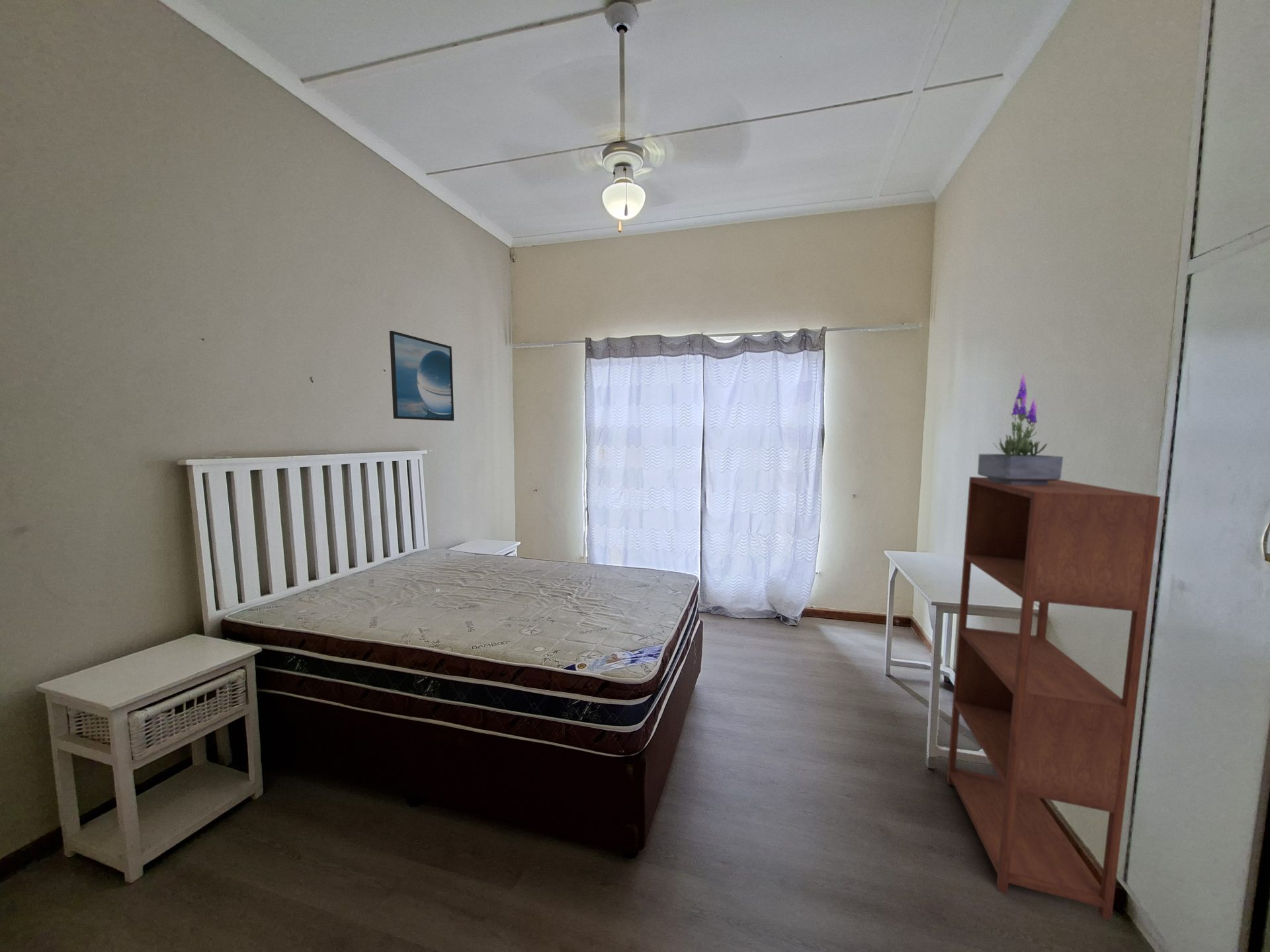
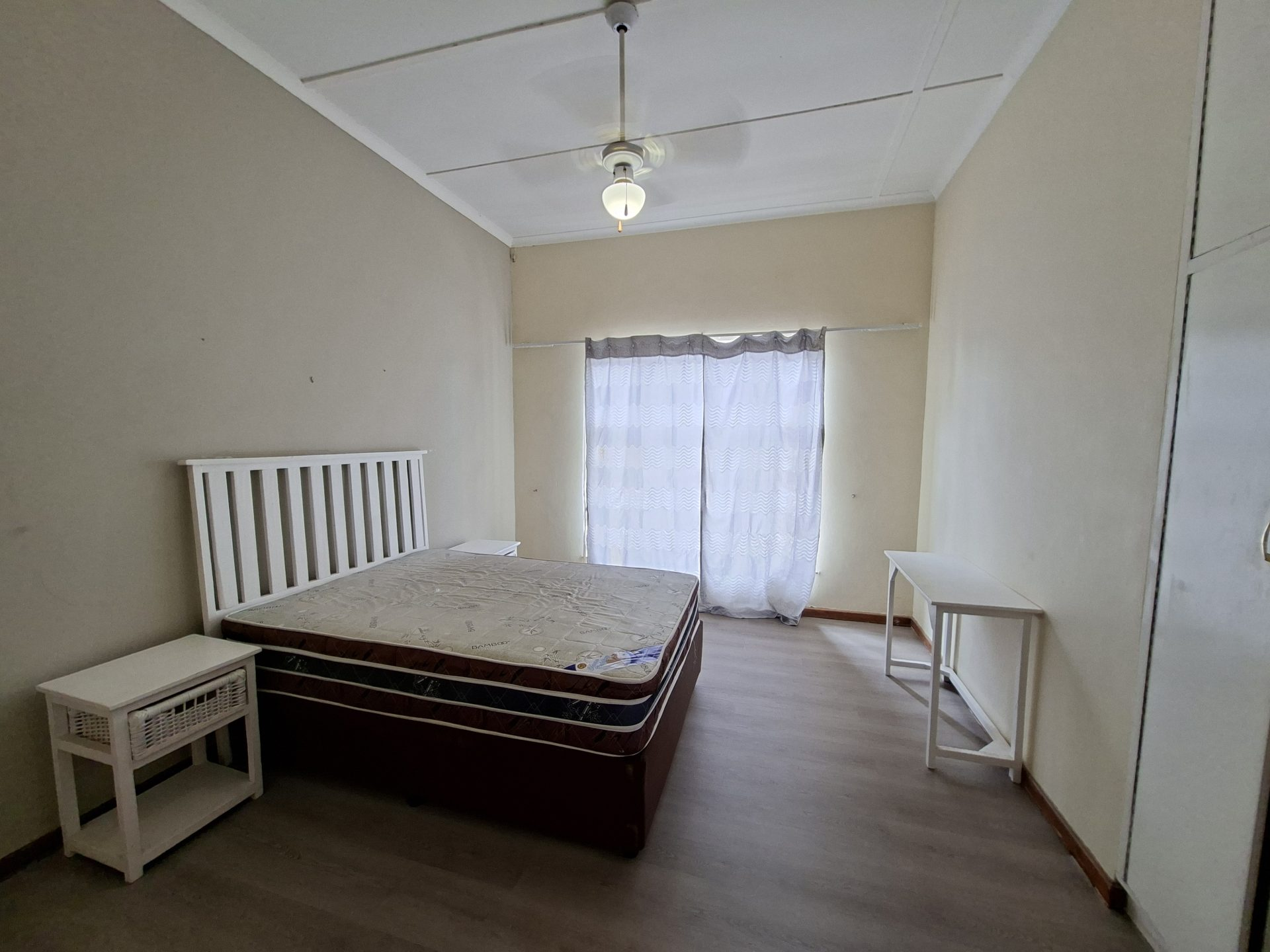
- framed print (424, 379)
- potted plant (1021, 428)
- shelving unit (1031, 669)
